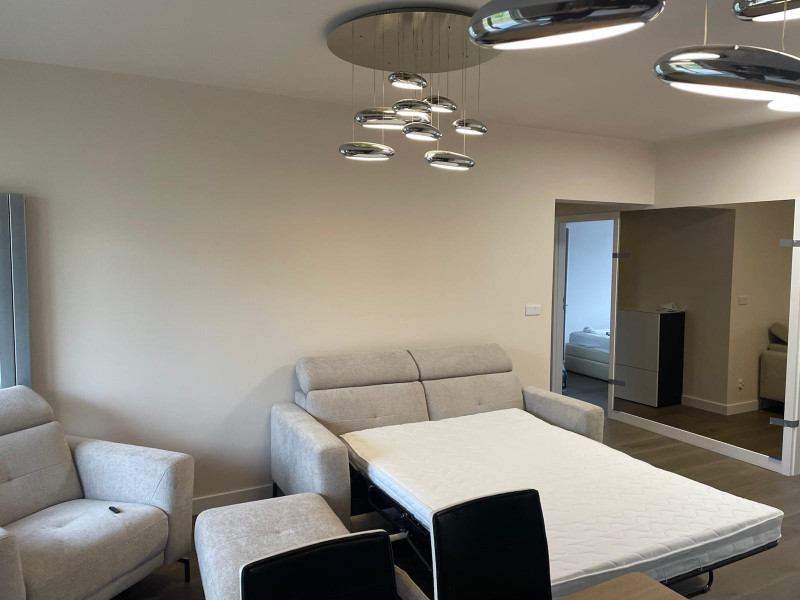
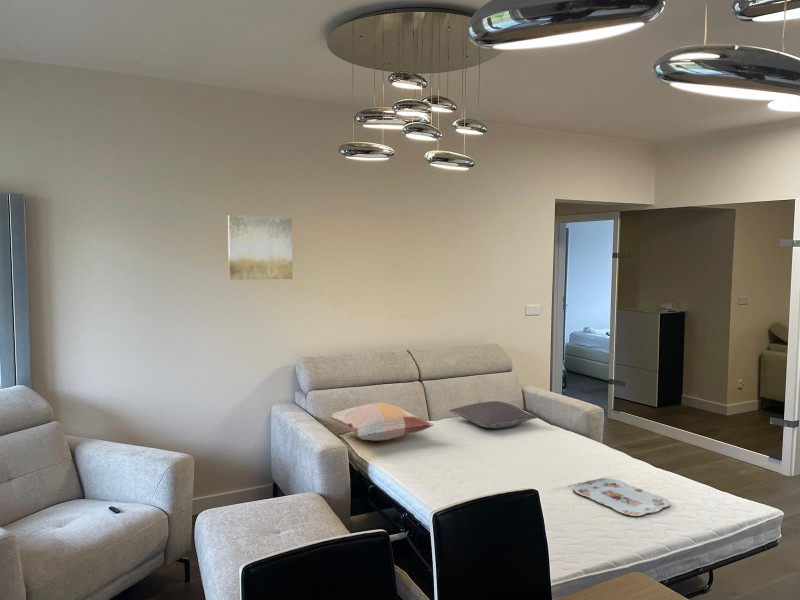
+ decorative pillow (379, 420)
+ pillow (492, 414)
+ serving tray (620, 496)
+ wall art (260, 248)
